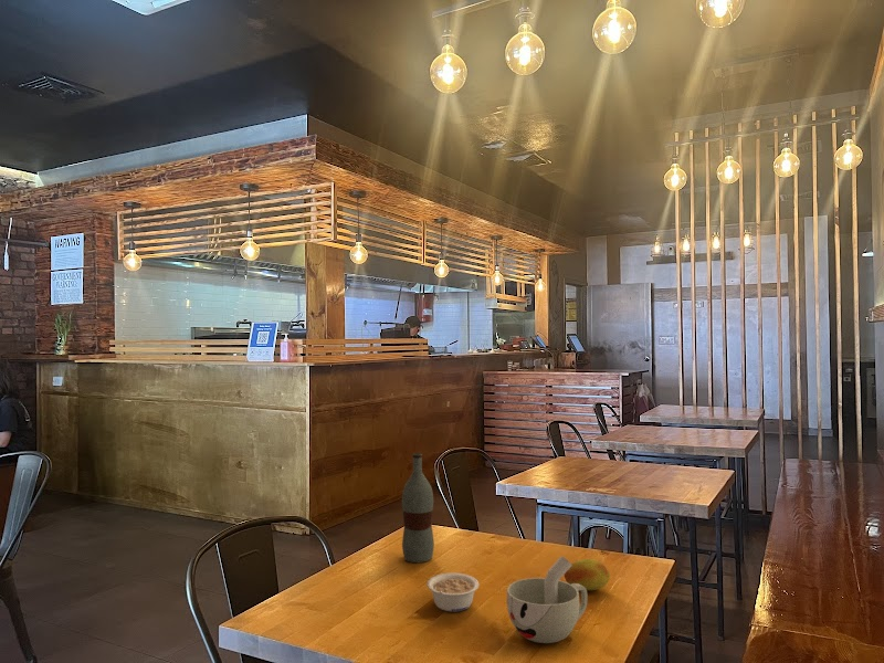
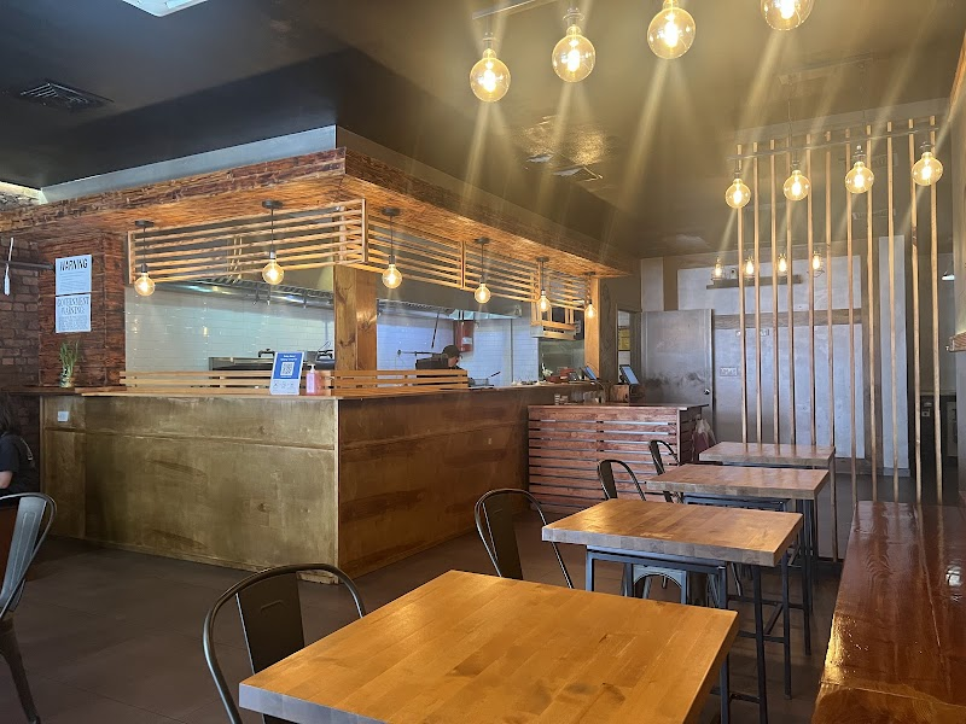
- bottle (418, 505)
- cup (550, 597)
- legume (453, 592)
- fruit (587, 573)
